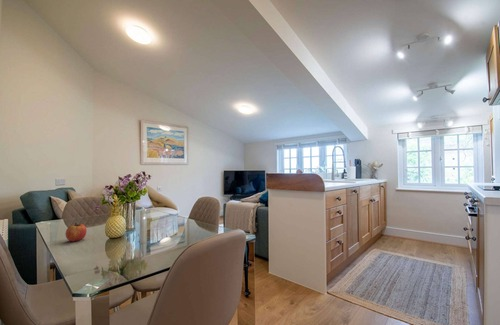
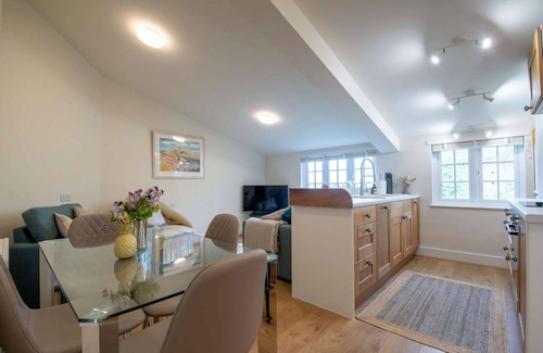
- apple (76, 231)
